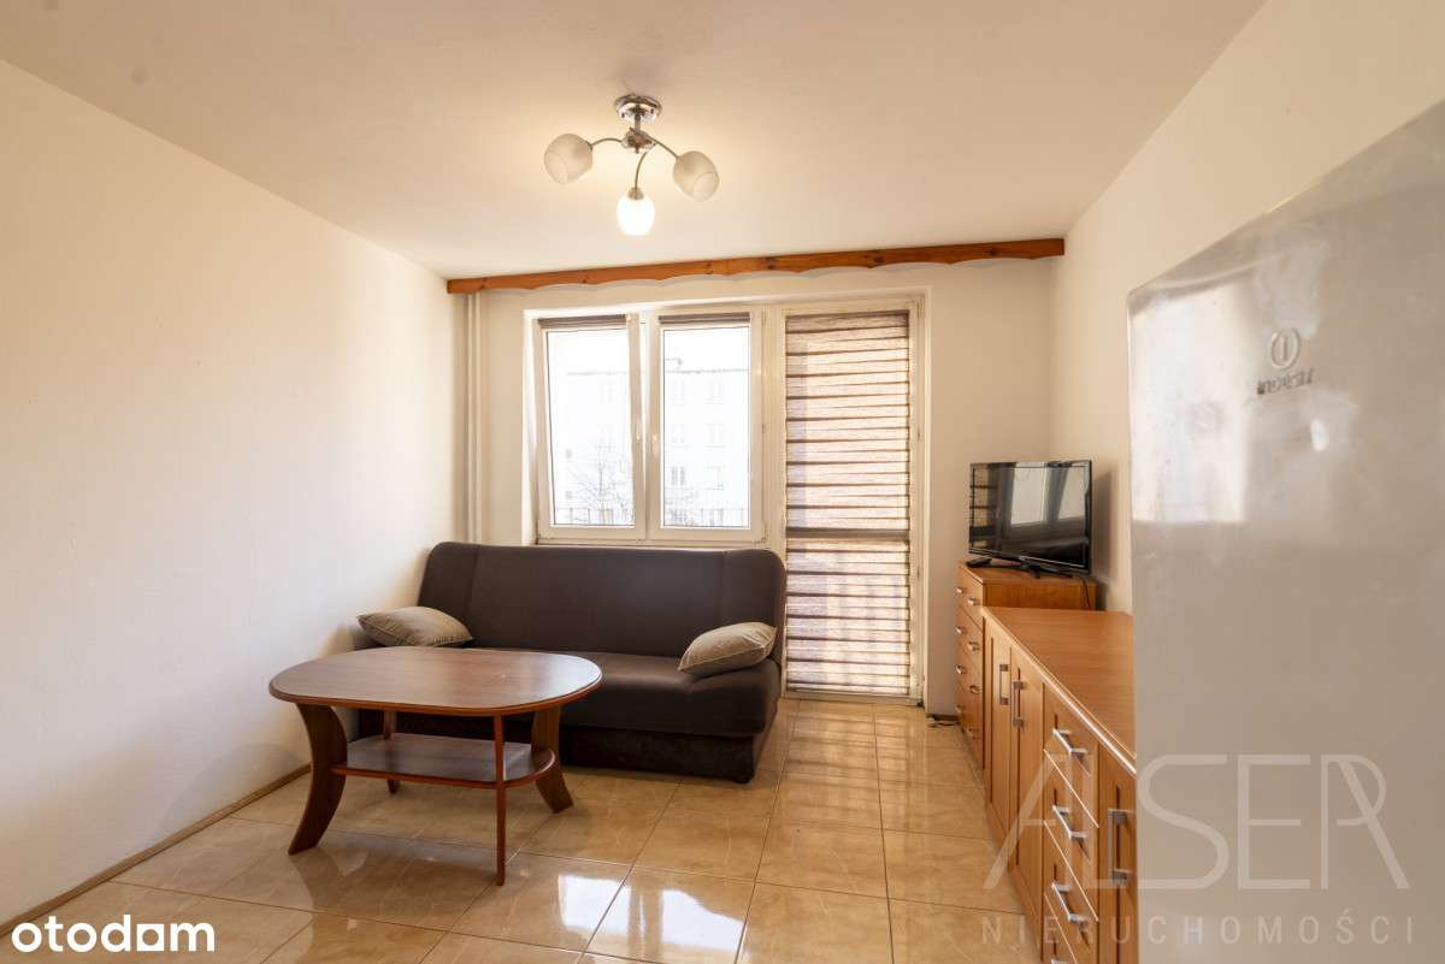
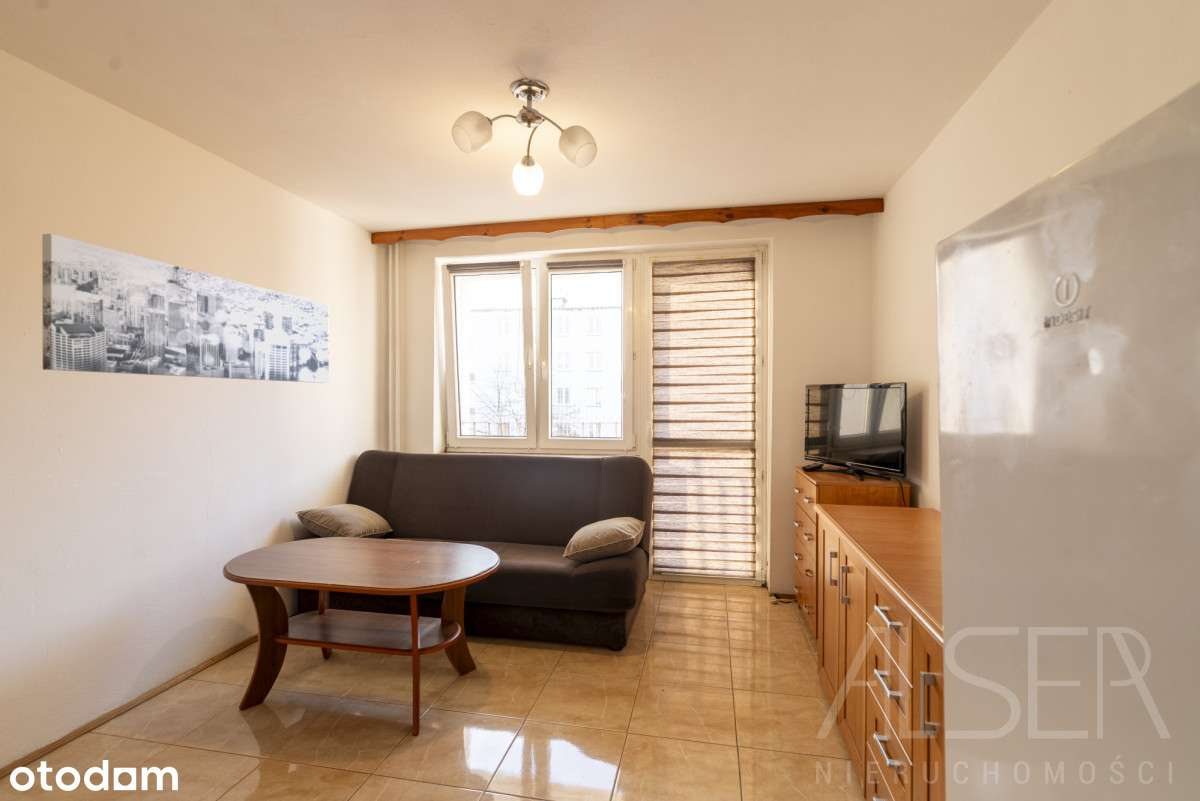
+ wall art (223, 328)
